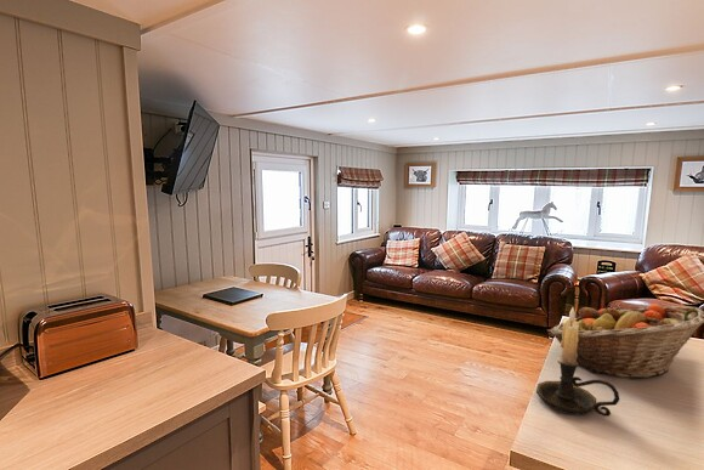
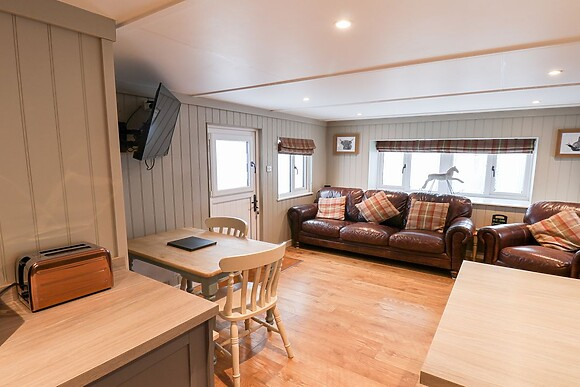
- candle holder (577, 356)
- fruit basket (623, 332)
